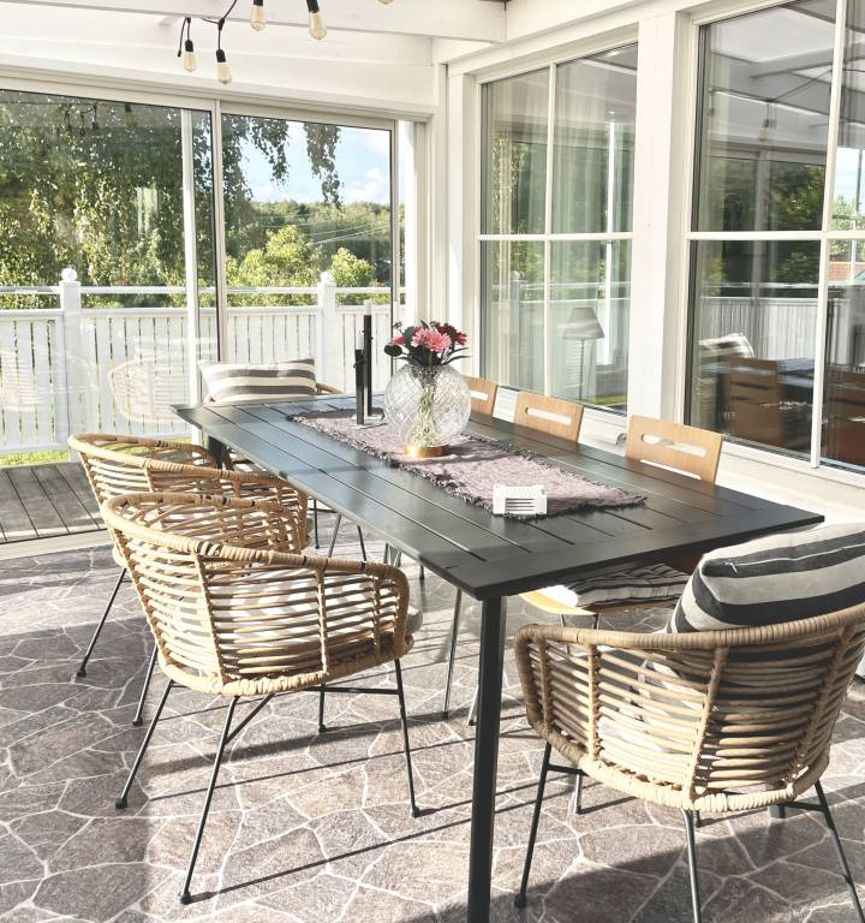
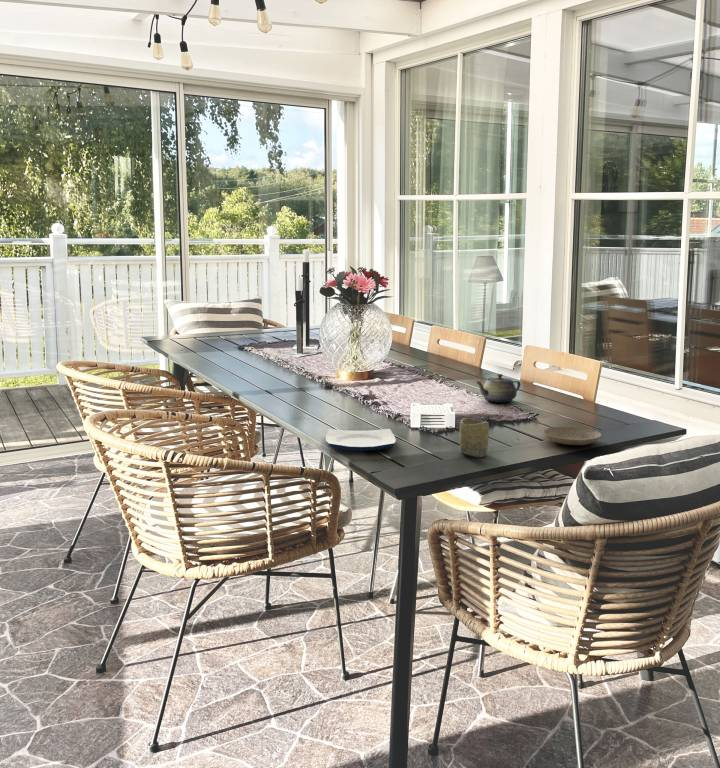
+ plate (571, 437)
+ cup (474, 437)
+ plate (360, 440)
+ teapot (497, 387)
